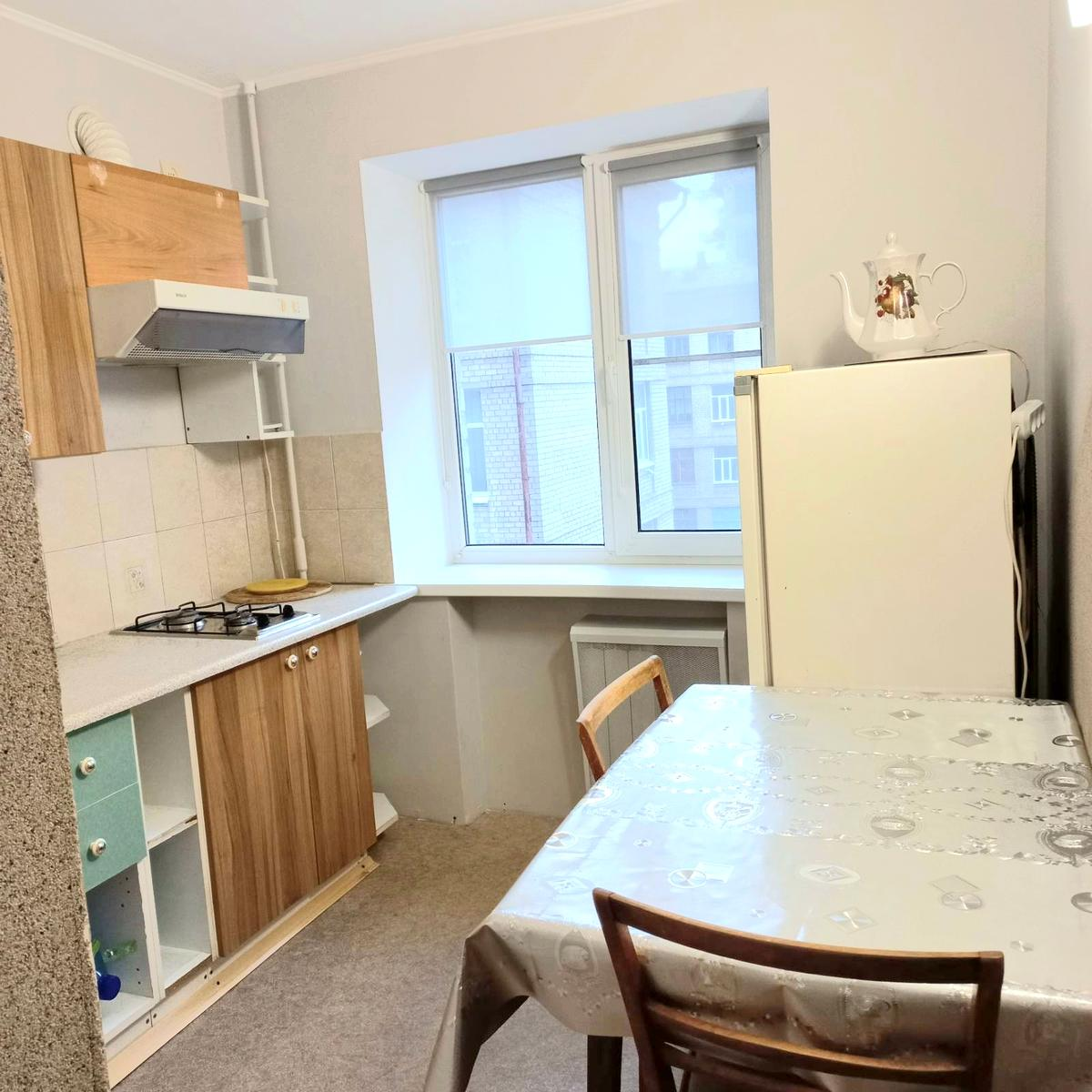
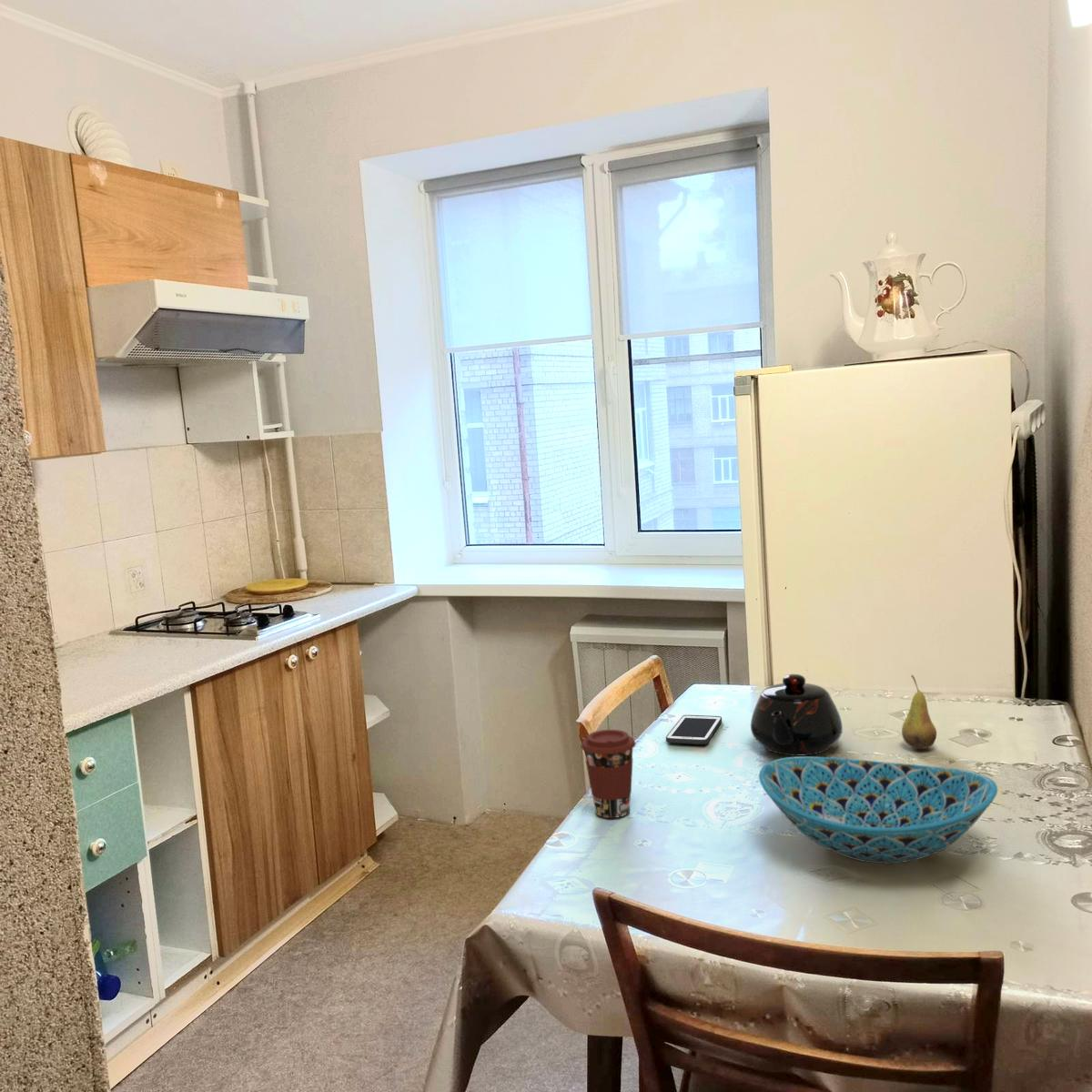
+ fruit (918, 713)
+ teapot (794, 712)
+ cell phone (694, 729)
+ bowl (875, 813)
+ coffee cup (610, 774)
